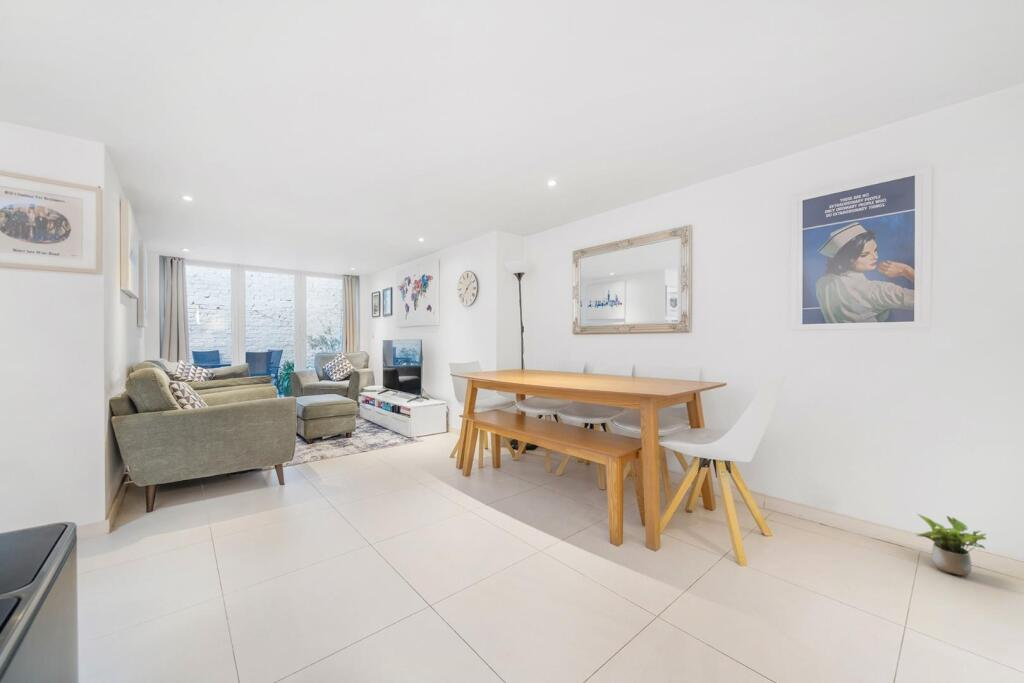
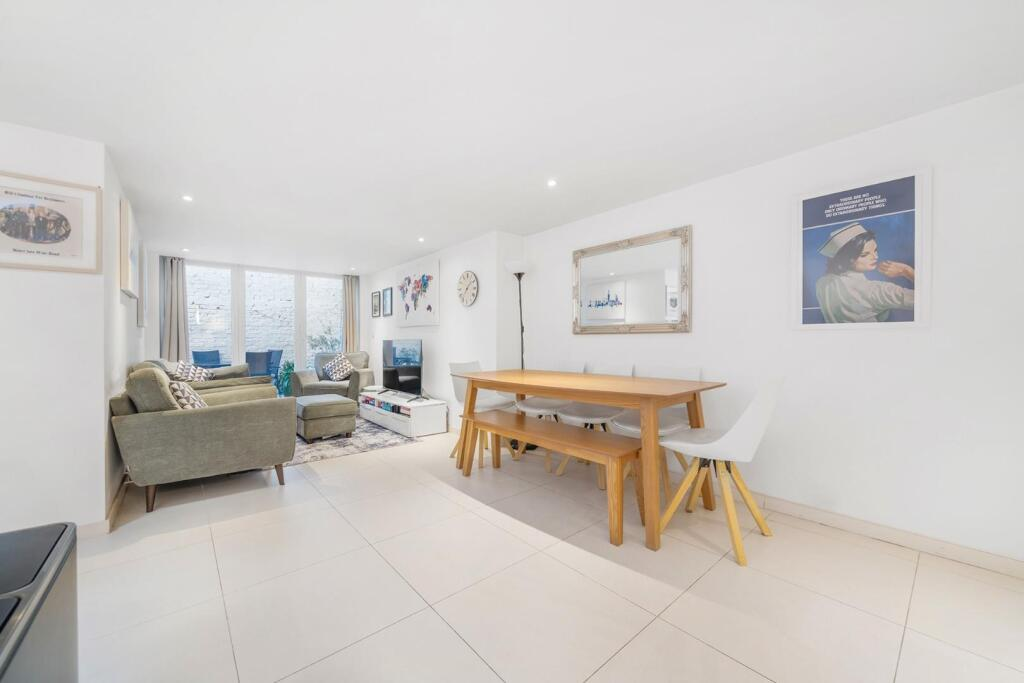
- potted plant (949, 543)
